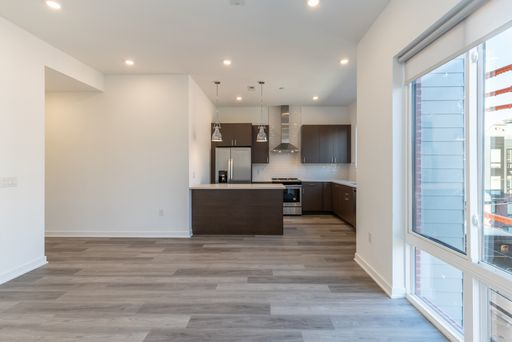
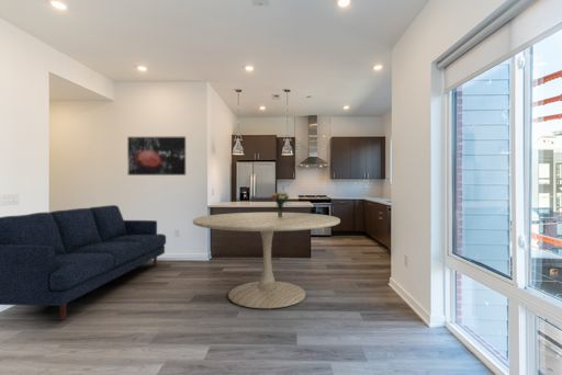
+ sofa (93, 247)
+ wall art (156, 156)
+ dining table (267, 255)
+ bouquet (281, 204)
